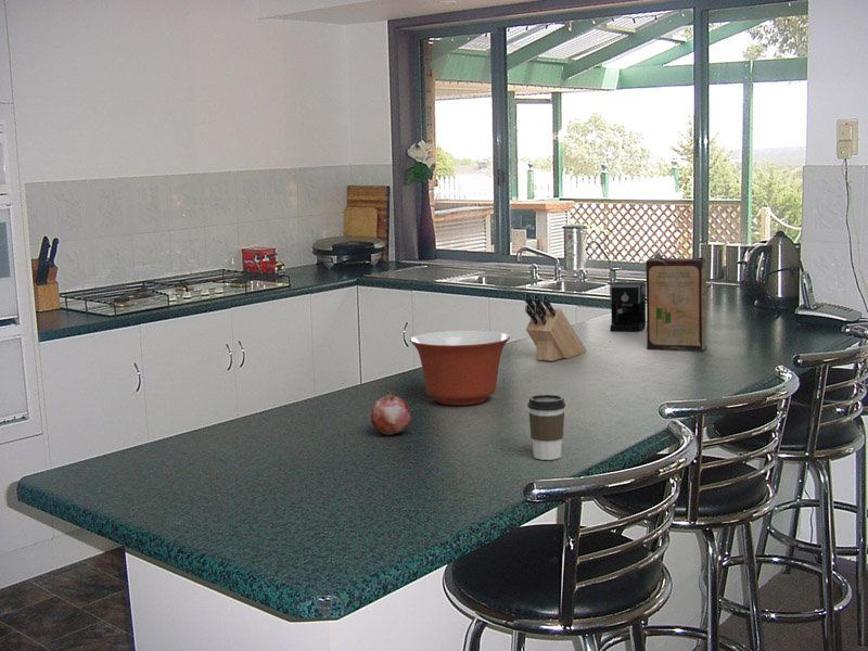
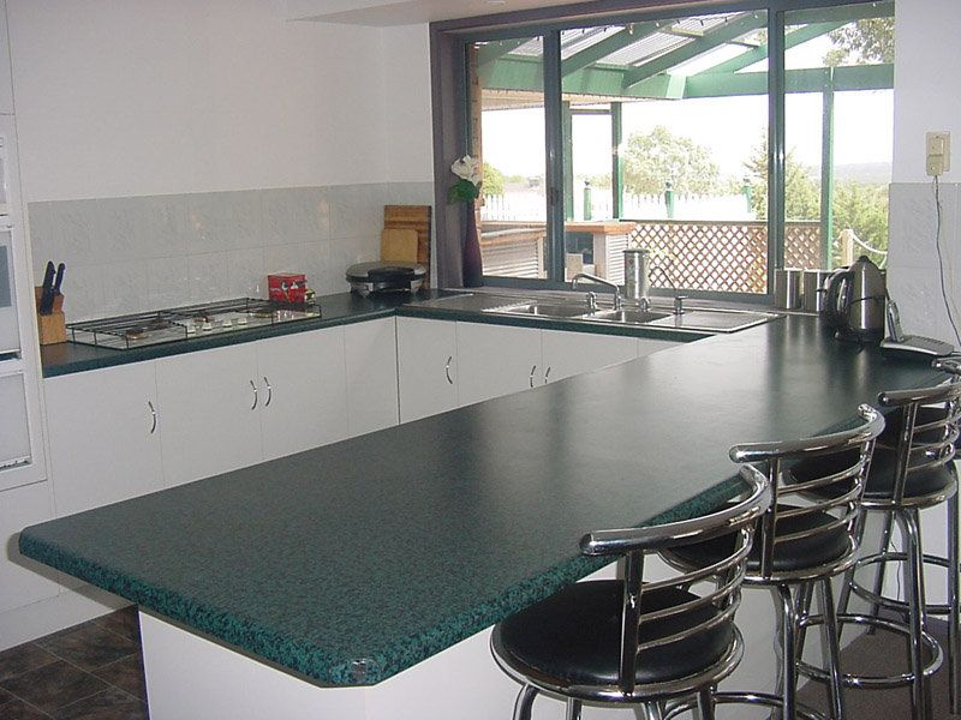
- knife block (553, 323)
- mixing bowl (460, 368)
- cereal box (676, 301)
- coffee cup (547, 426)
- coffee maker (644, 305)
- fruit (390, 410)
